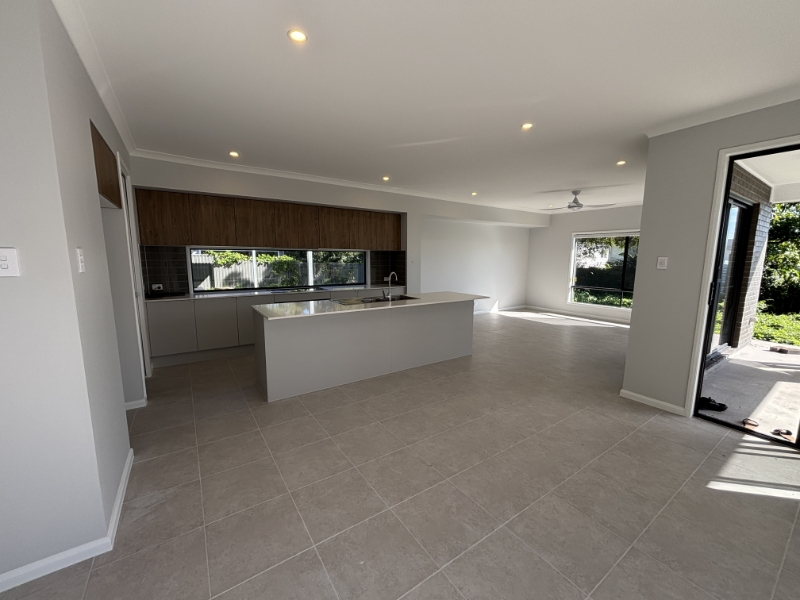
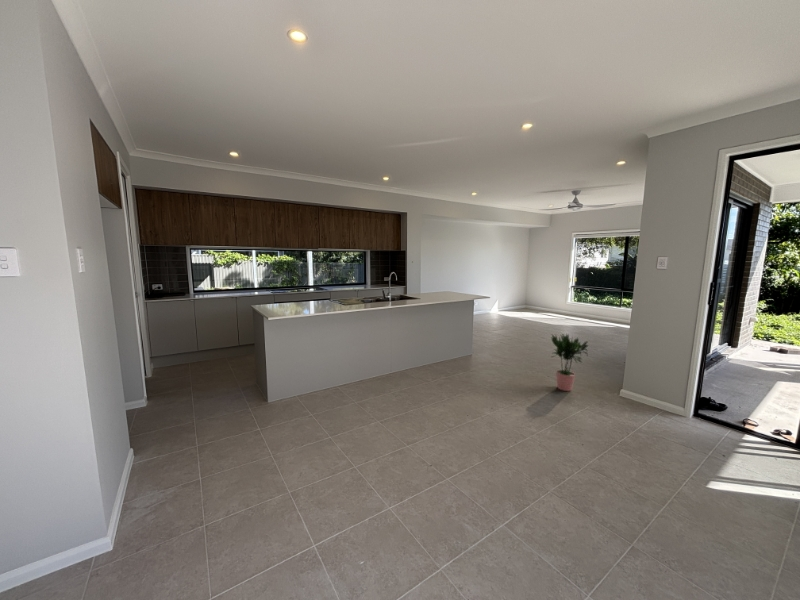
+ potted plant (571, 361)
